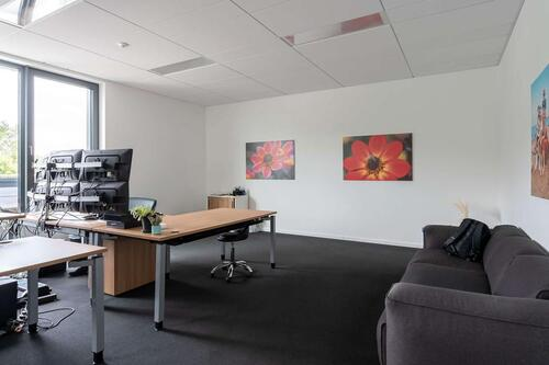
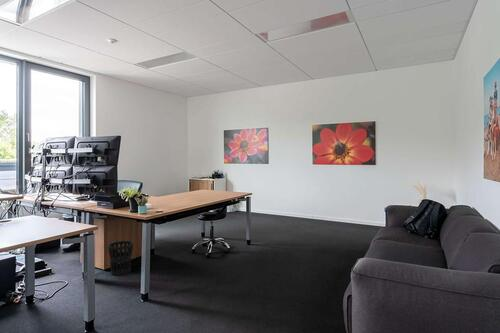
+ wastebasket (120, 257)
